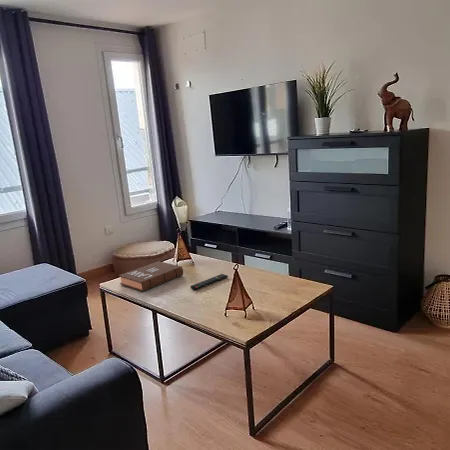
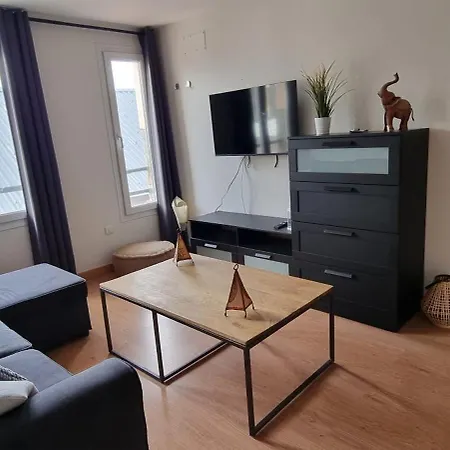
- remote control (209, 282)
- book (151, 275)
